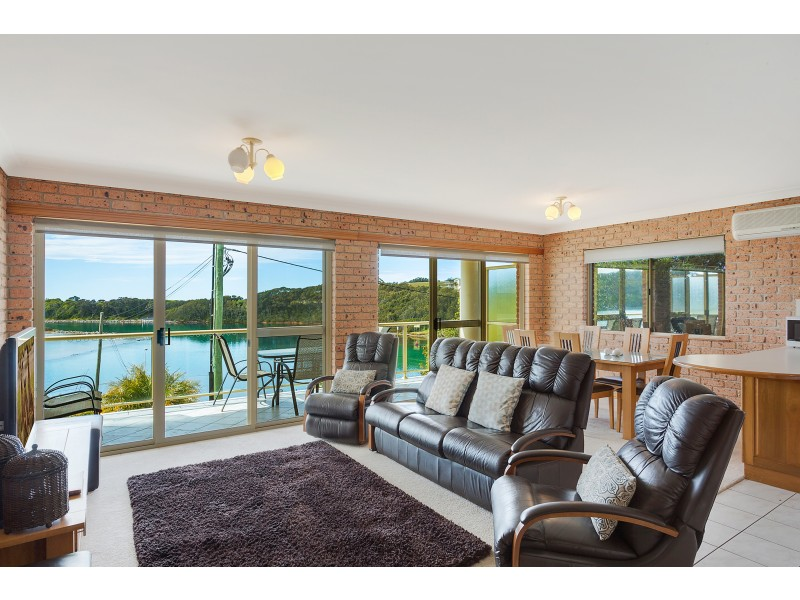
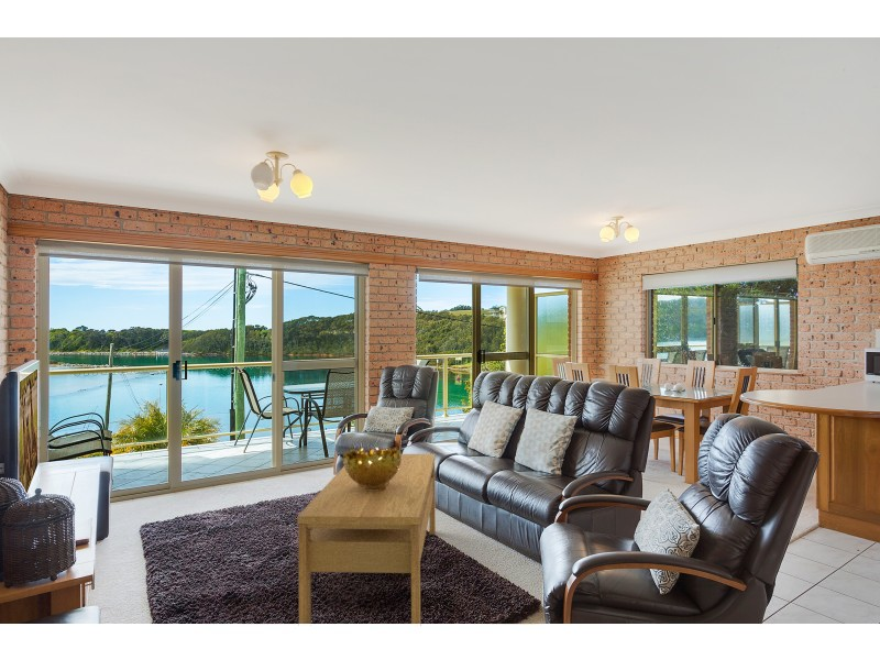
+ coffee table (381, 525)
+ decorative bowl (372, 468)
